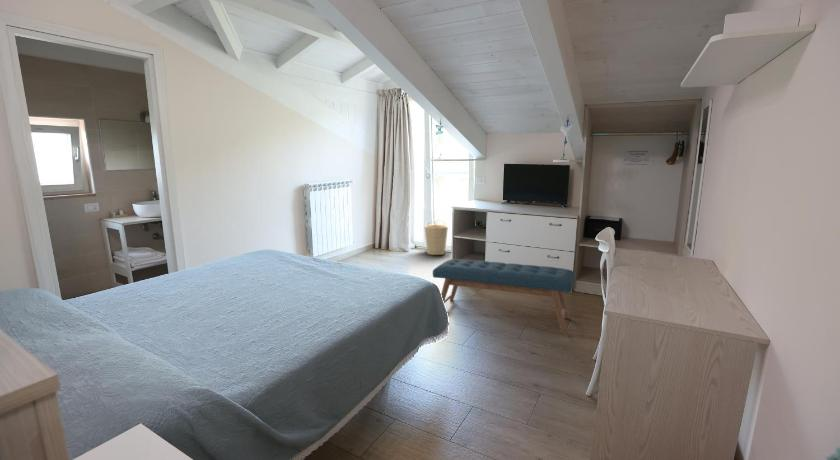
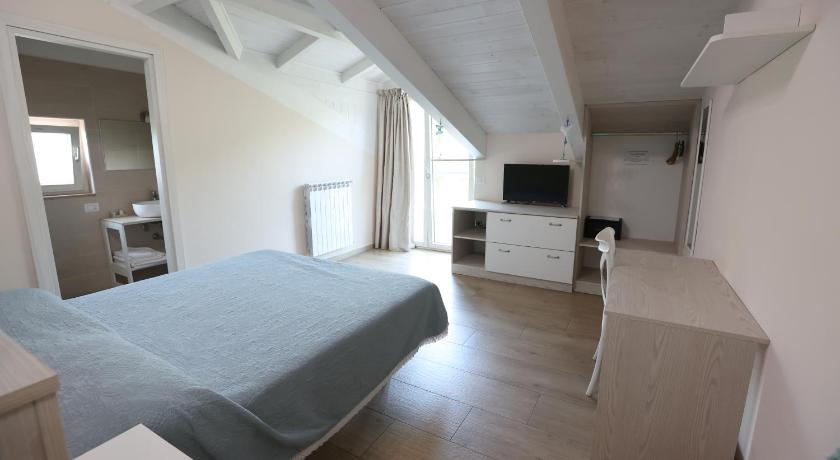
- basket (436, 237)
- bench (502, 290)
